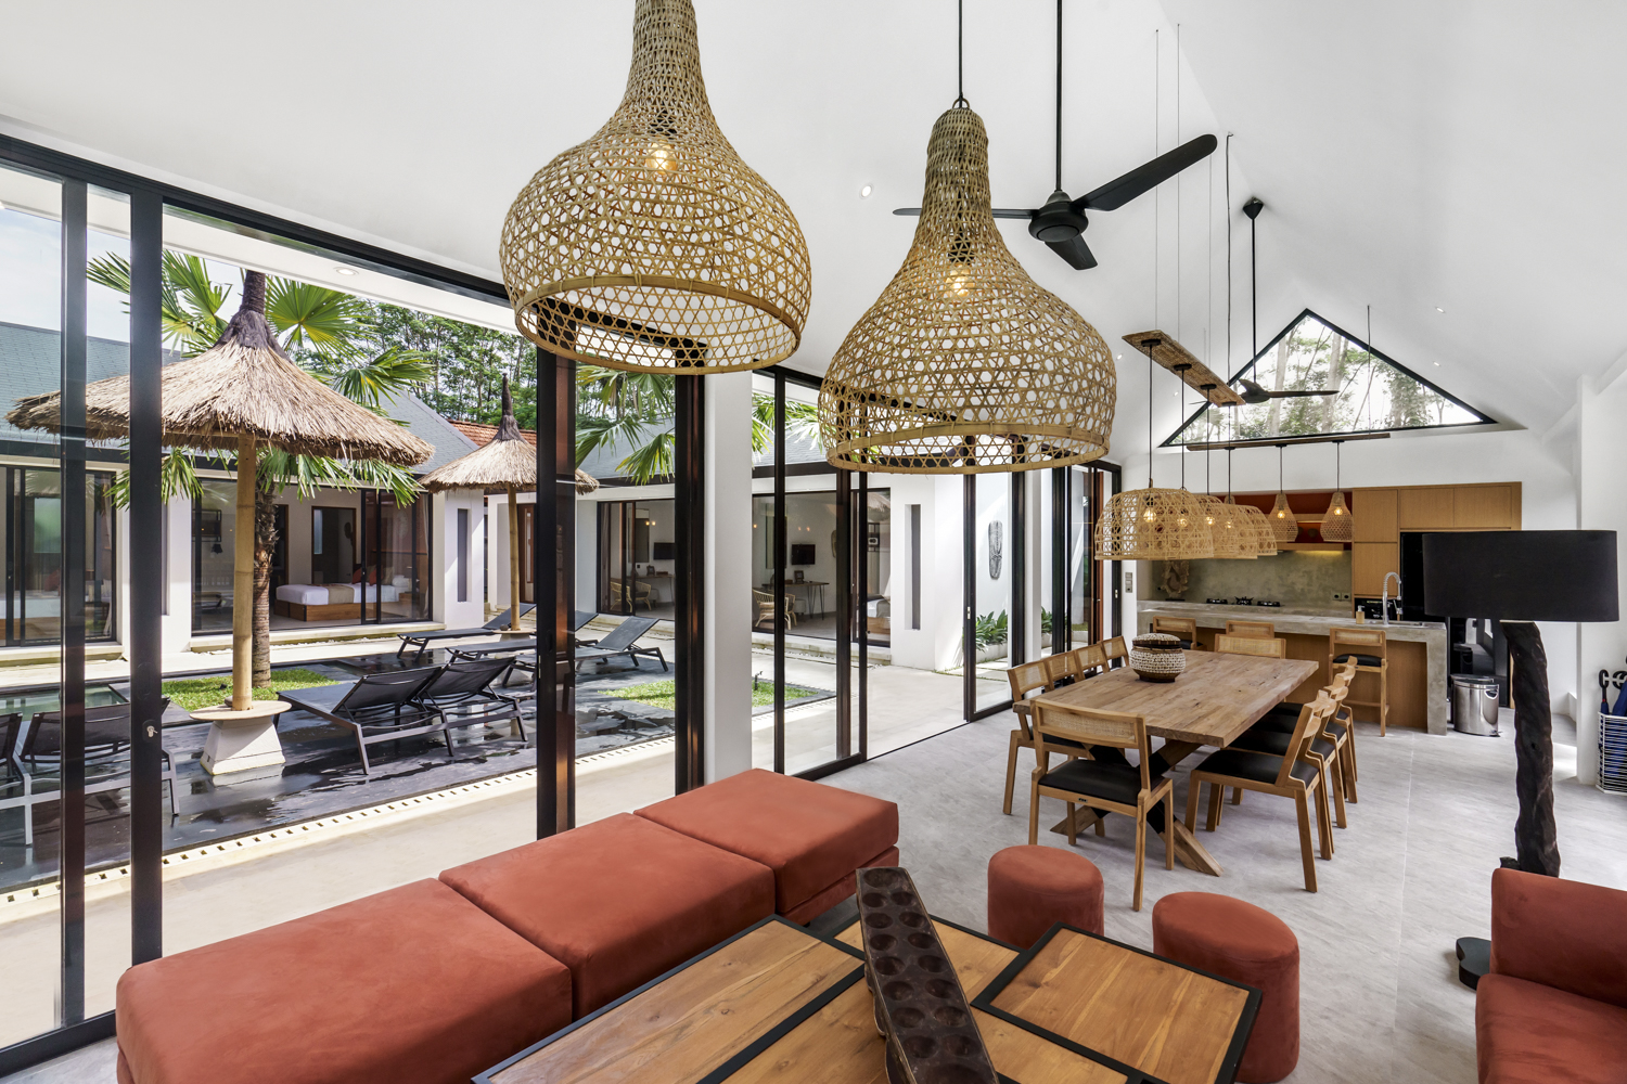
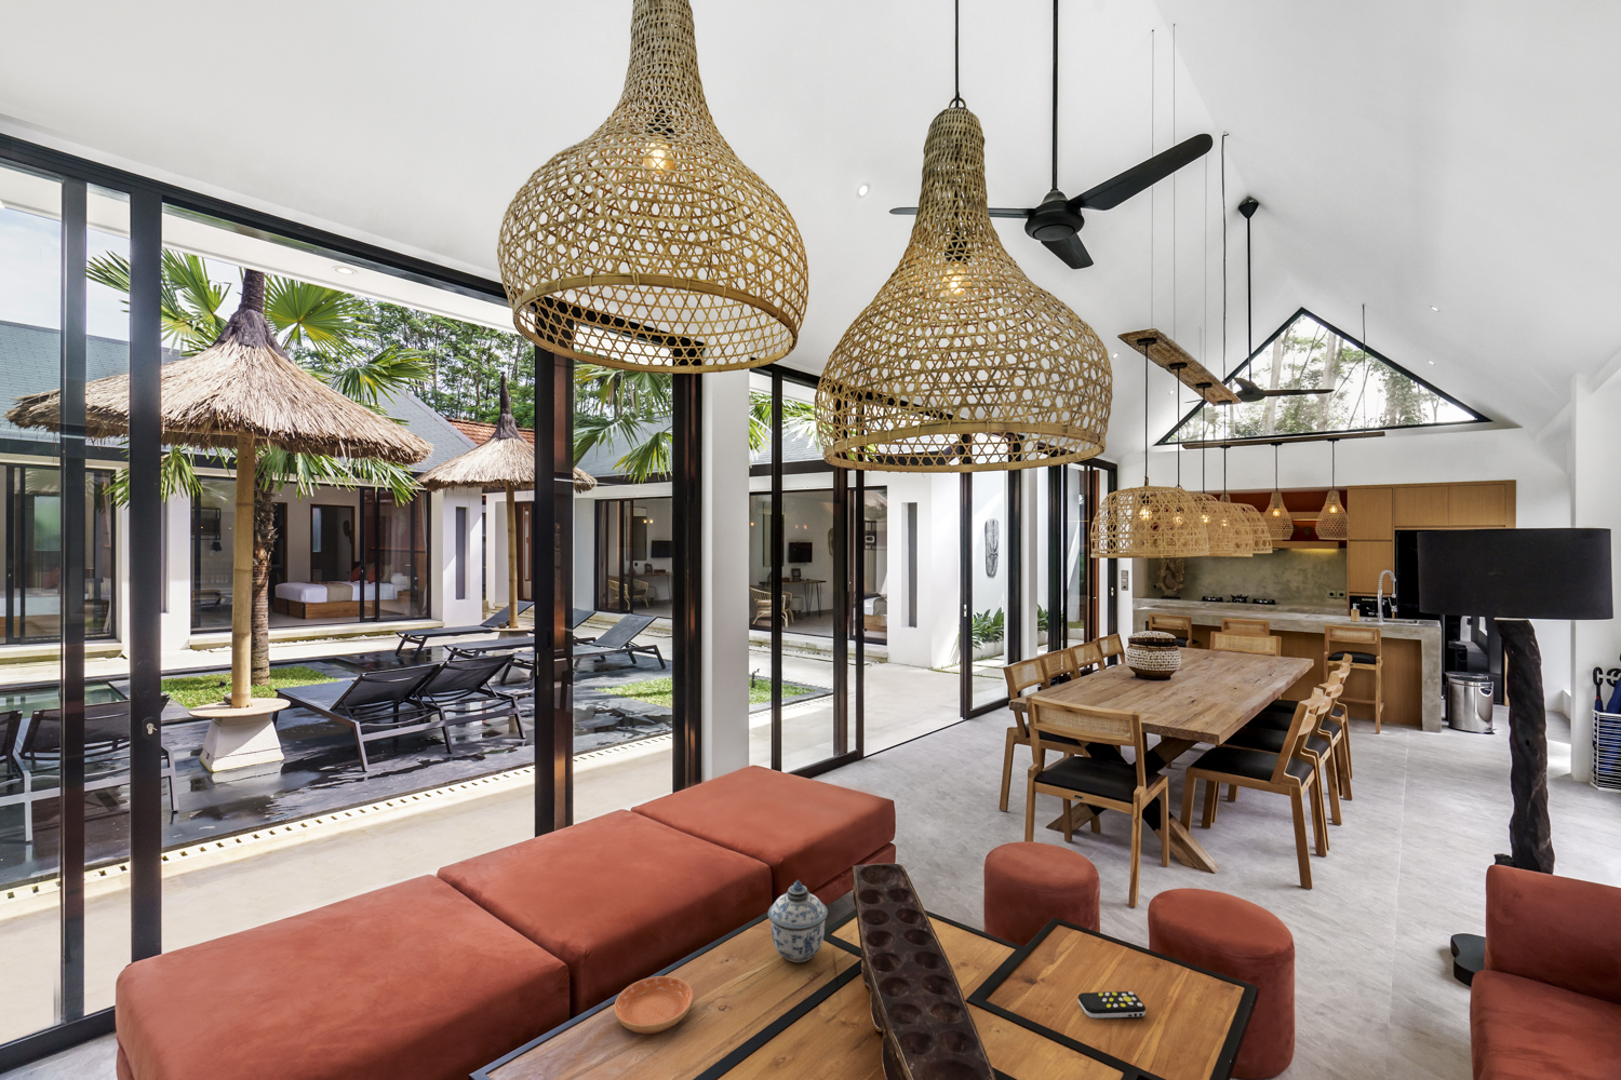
+ lidded jar (797, 917)
+ saucer (654, 1005)
+ remote control (1111, 1003)
